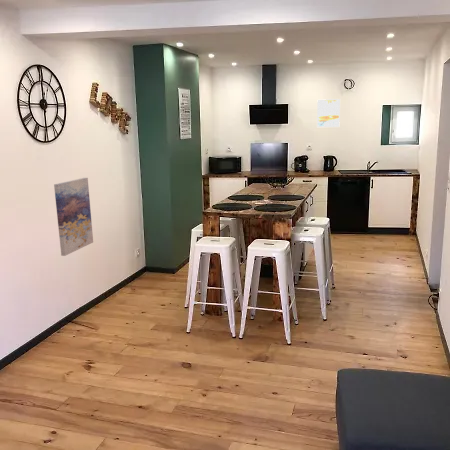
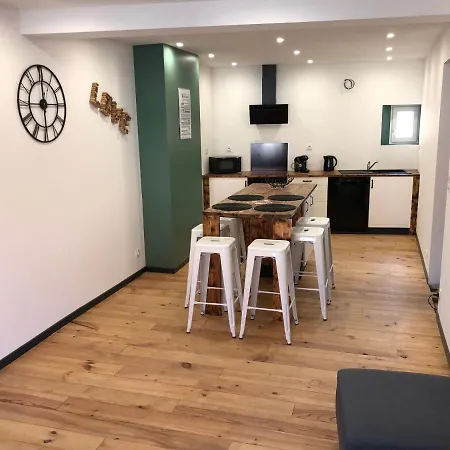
- wall art (74, 215)
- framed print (328, 113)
